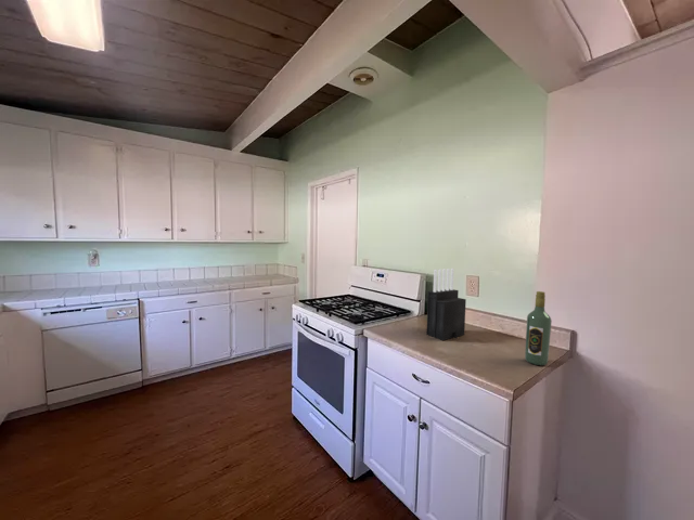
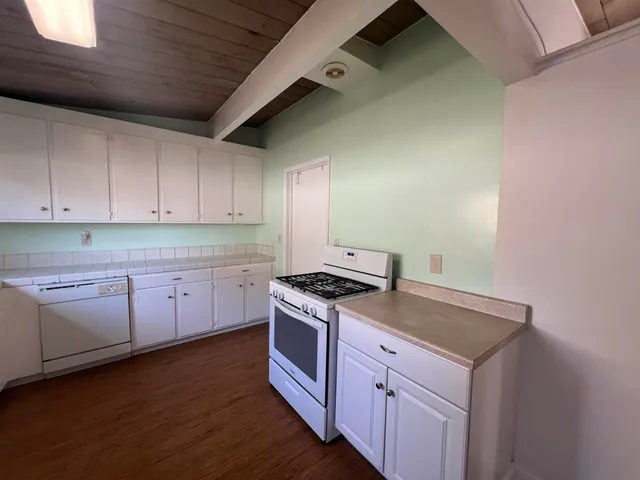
- wine bottle (538, 327)
- knife block (448, 302)
